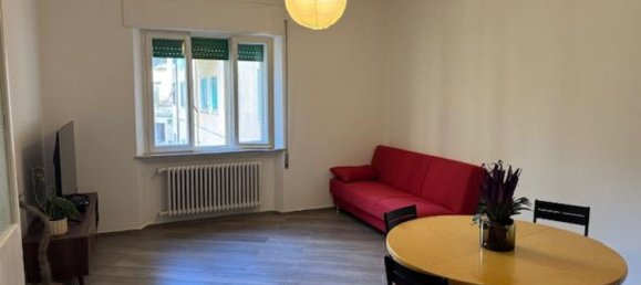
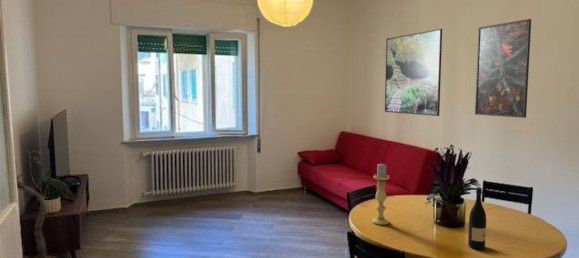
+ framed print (410, 74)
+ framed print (501, 70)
+ candle holder (381, 192)
+ wine bottle (477, 217)
